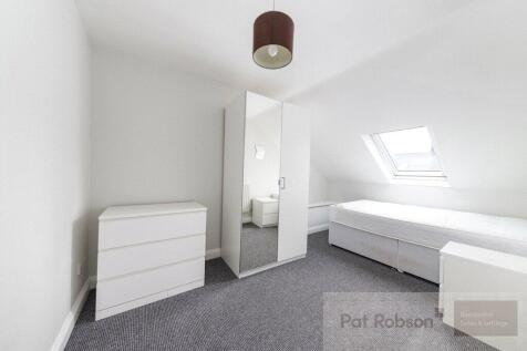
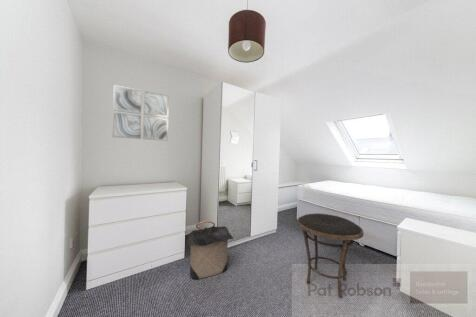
+ laundry hamper (210, 244)
+ side table (327, 245)
+ wall art (143, 114)
